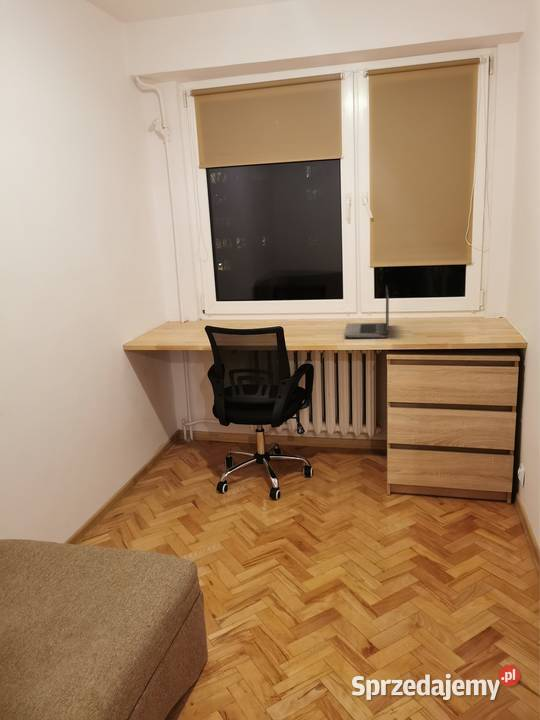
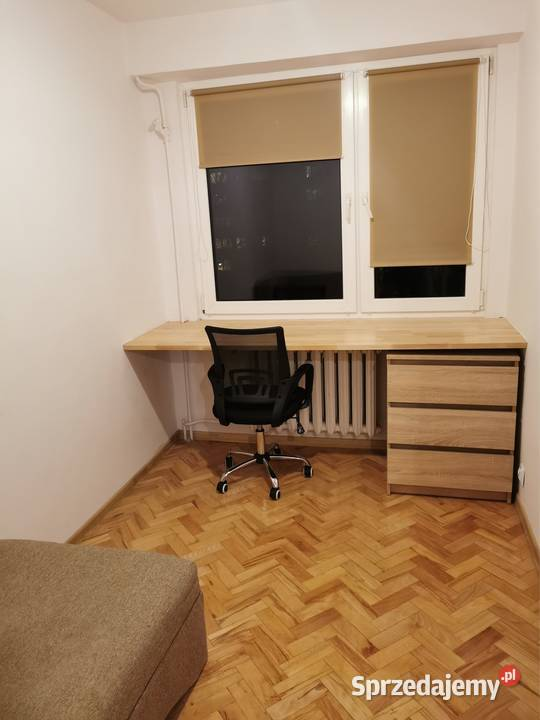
- laptop computer (366, 323)
